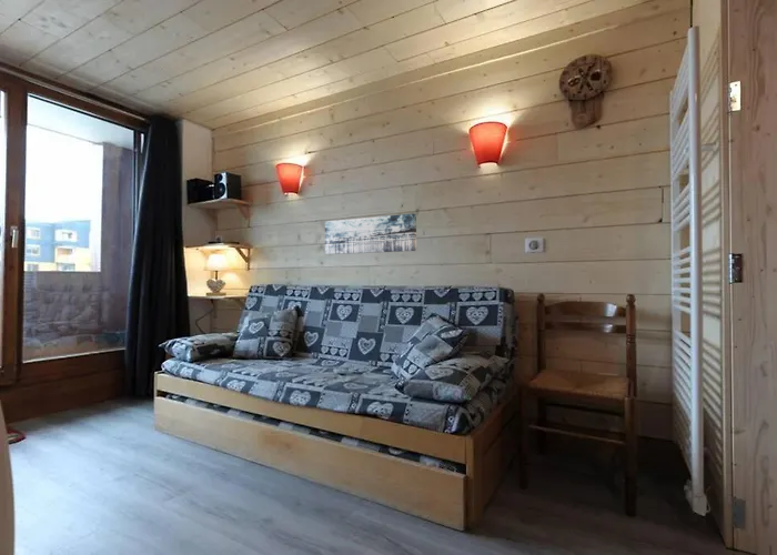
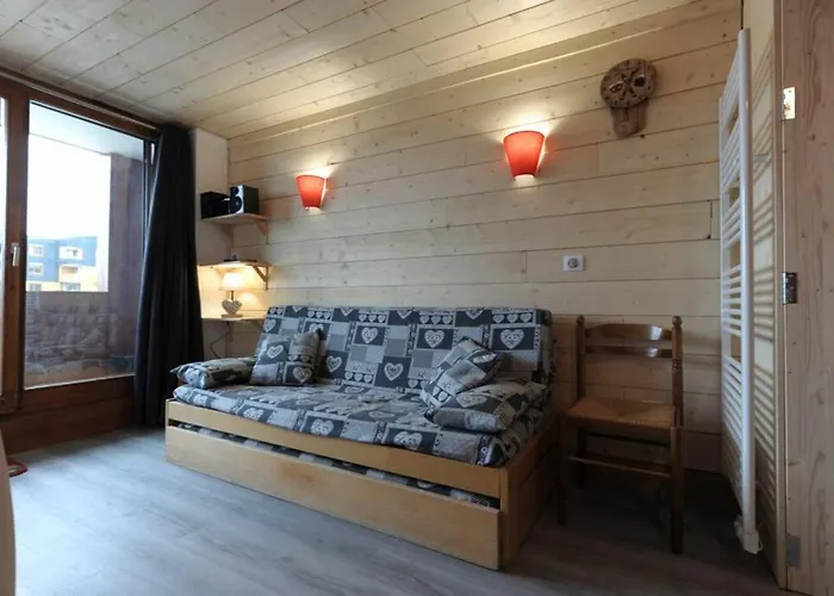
- wall art (367, 235)
